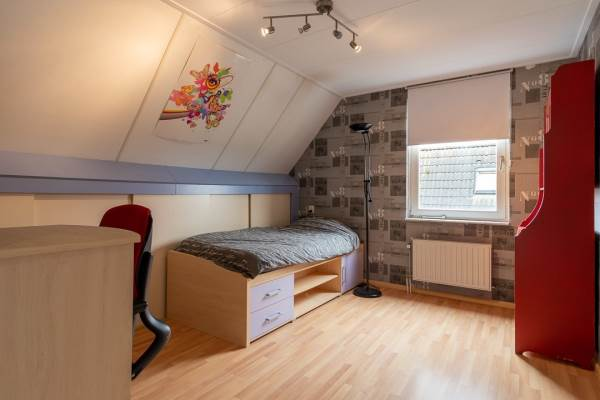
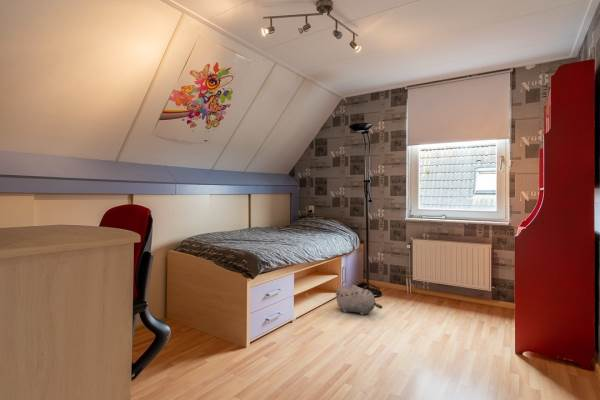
+ plush toy (359, 298)
